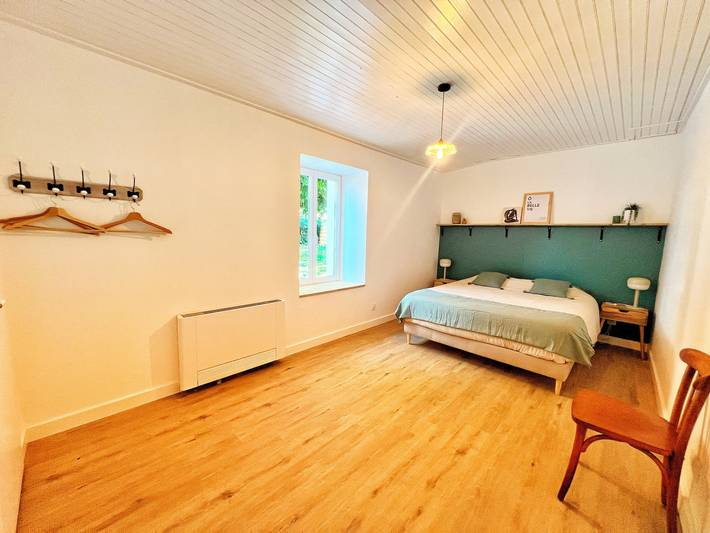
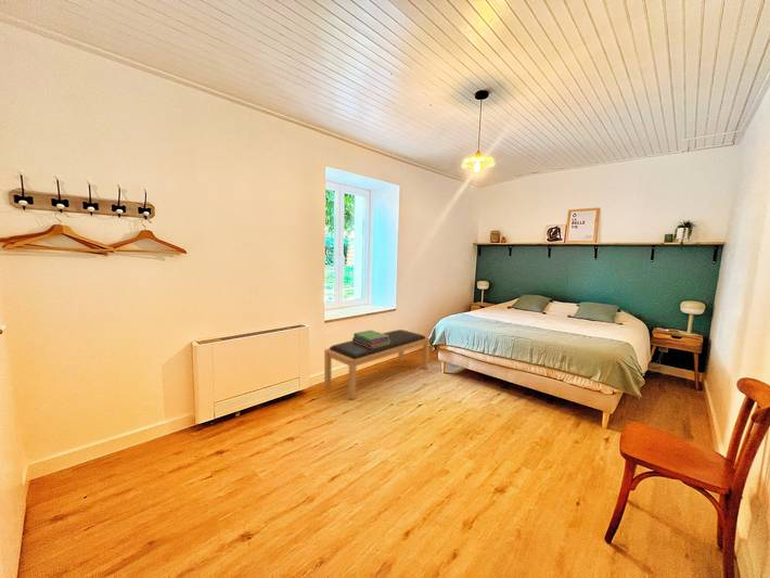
+ bench (381, 357)
+ stack of books (371, 338)
